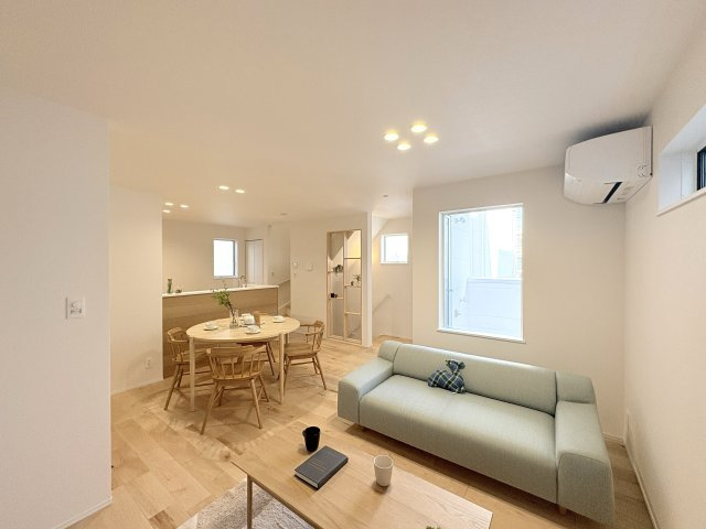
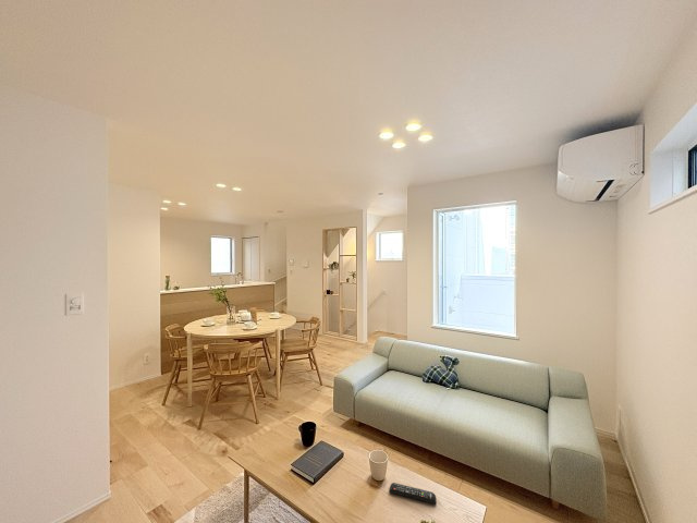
+ remote control (412, 492)
